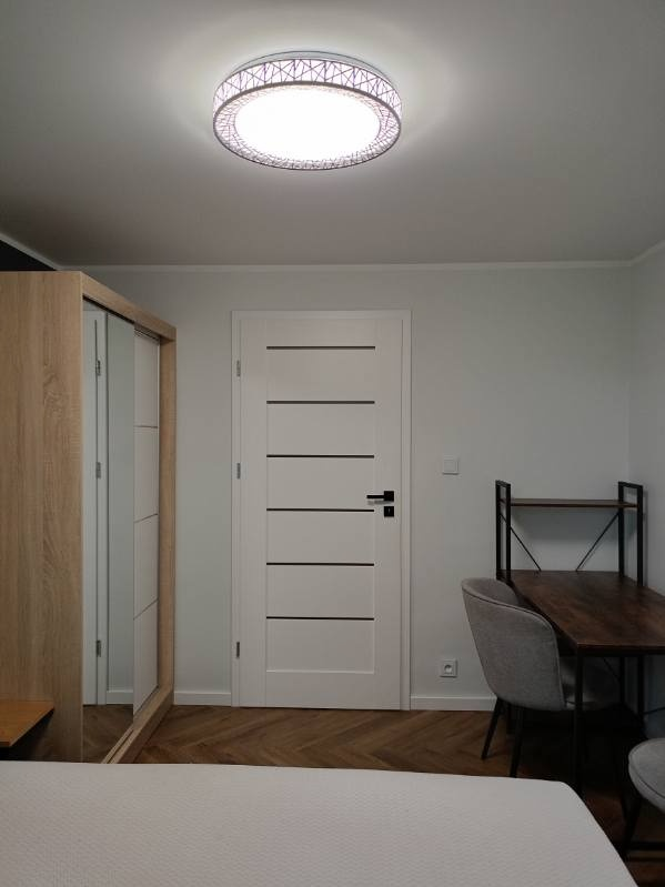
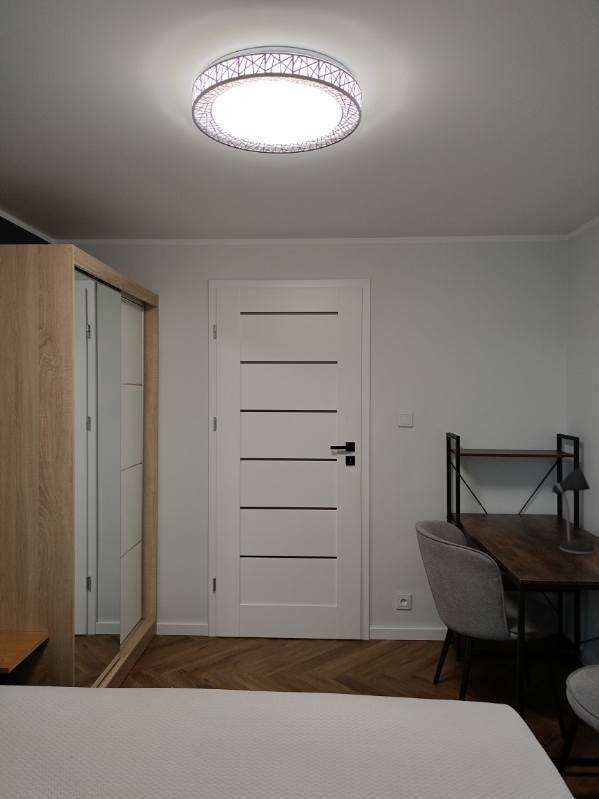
+ desk lamp (568, 508)
